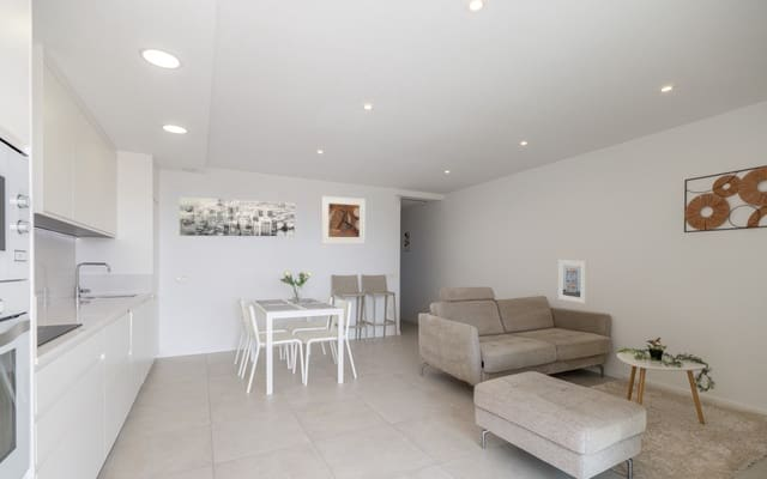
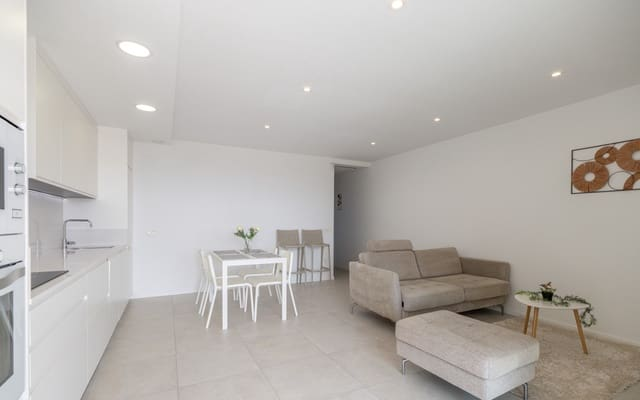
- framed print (344, 220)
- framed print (572, 280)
- wall art (240, 218)
